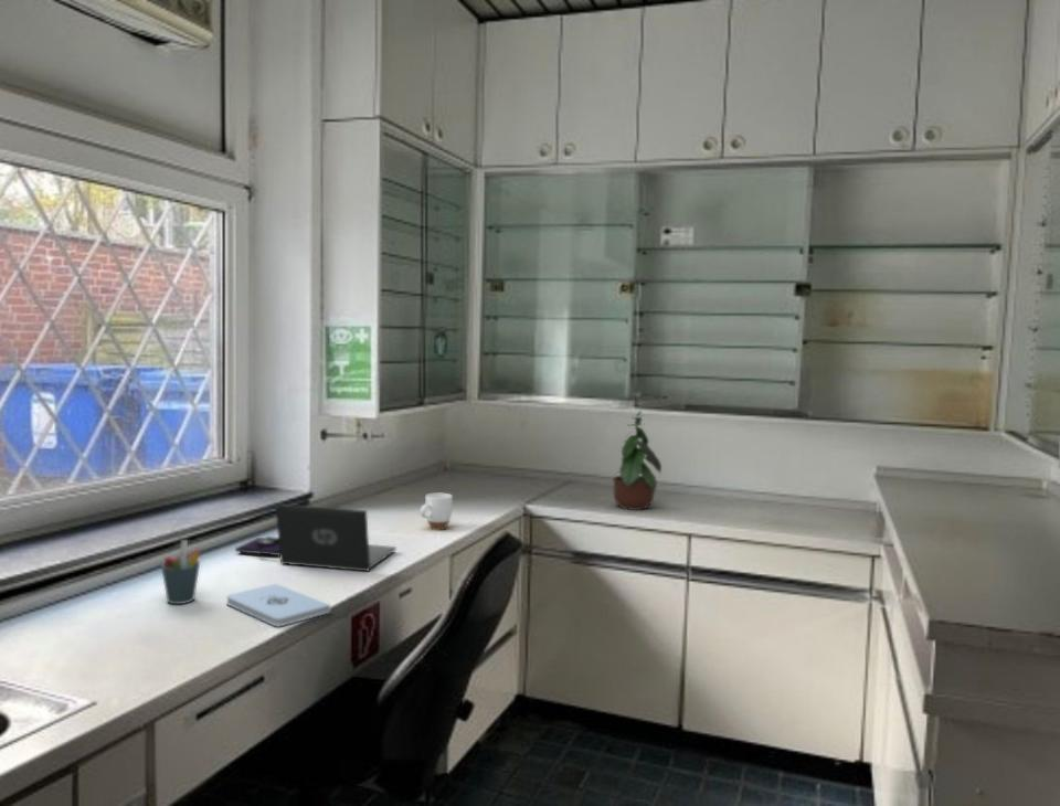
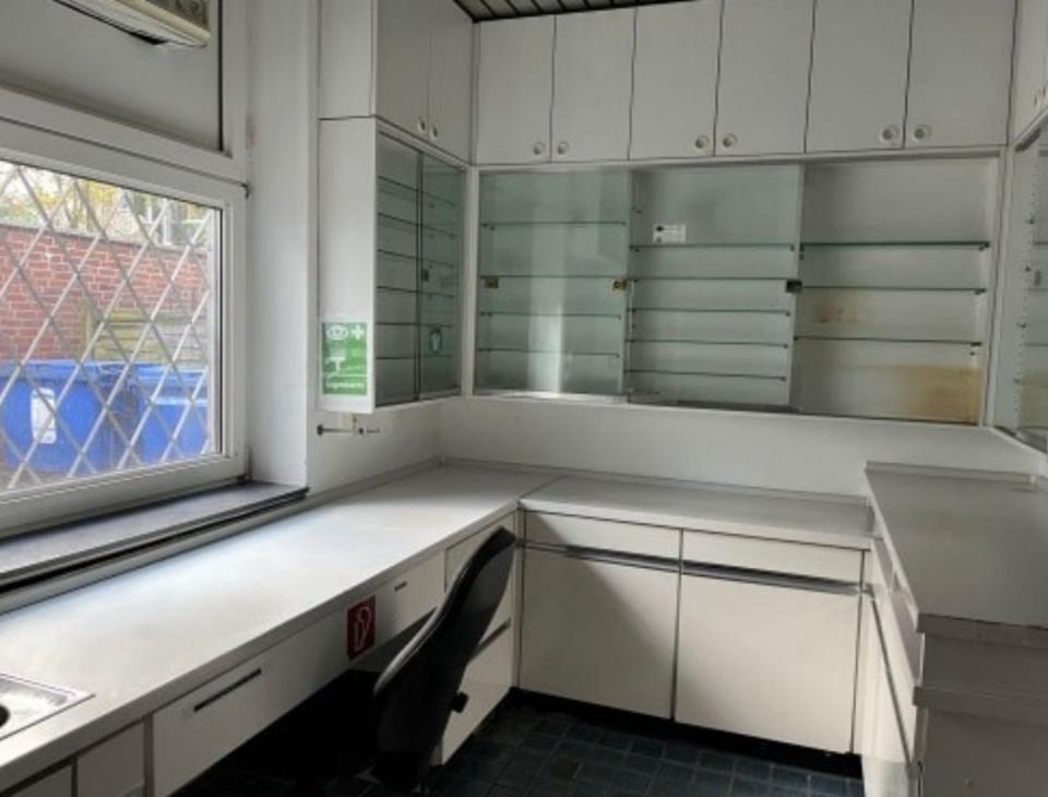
- potted plant (638, 458)
- pen holder (181, 572)
- notepad (276, 604)
- mug (434, 512)
- laptop computer (309, 527)
